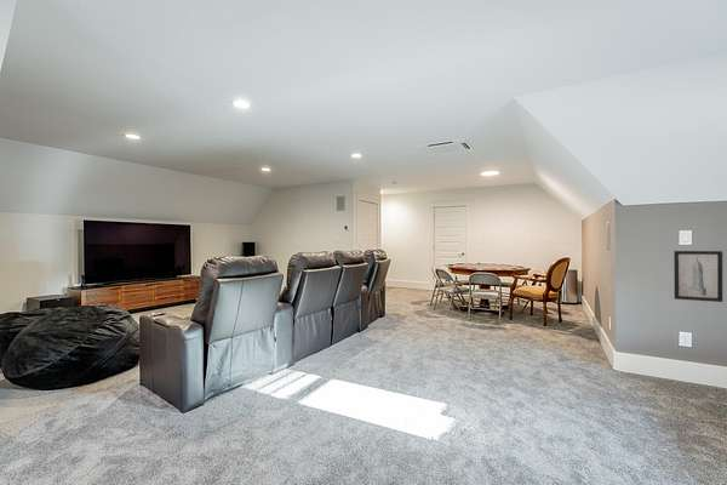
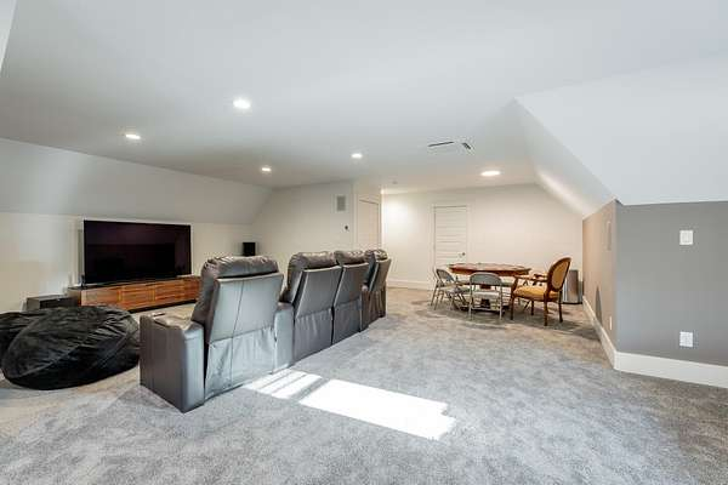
- wall art (697, 275)
